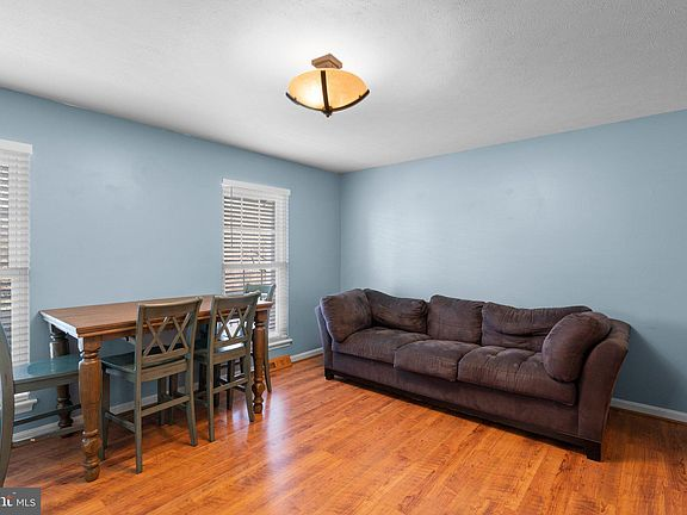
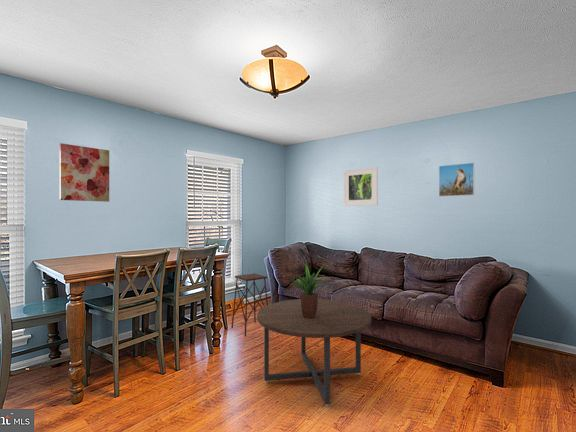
+ coffee table (305, 345)
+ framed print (456, 180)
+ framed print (360, 187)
+ side table (249, 302)
+ potted plant (307, 289)
+ wall art (85, 174)
